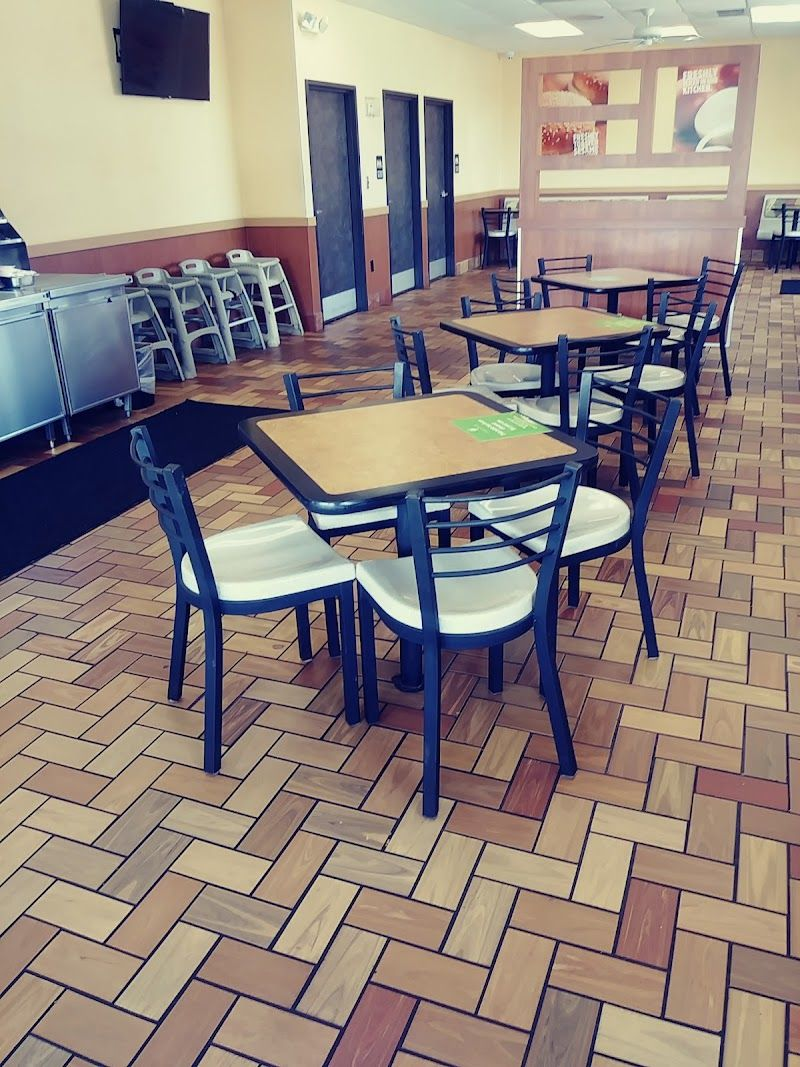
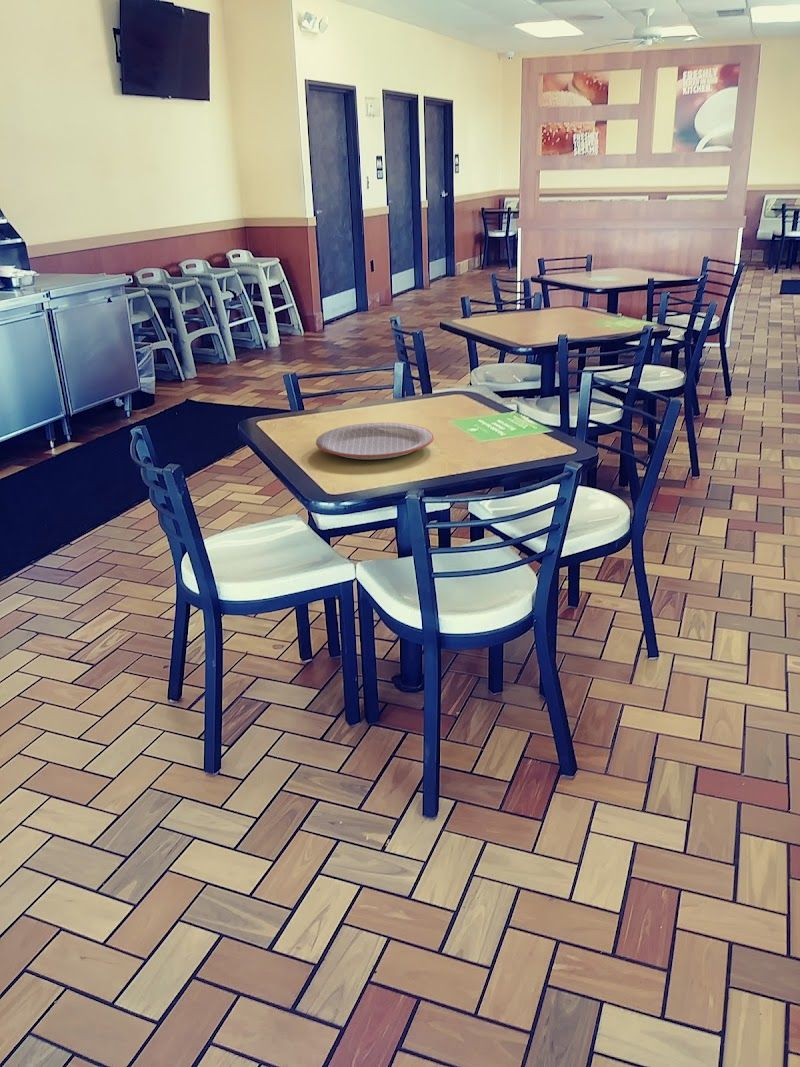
+ plate (375, 442)
